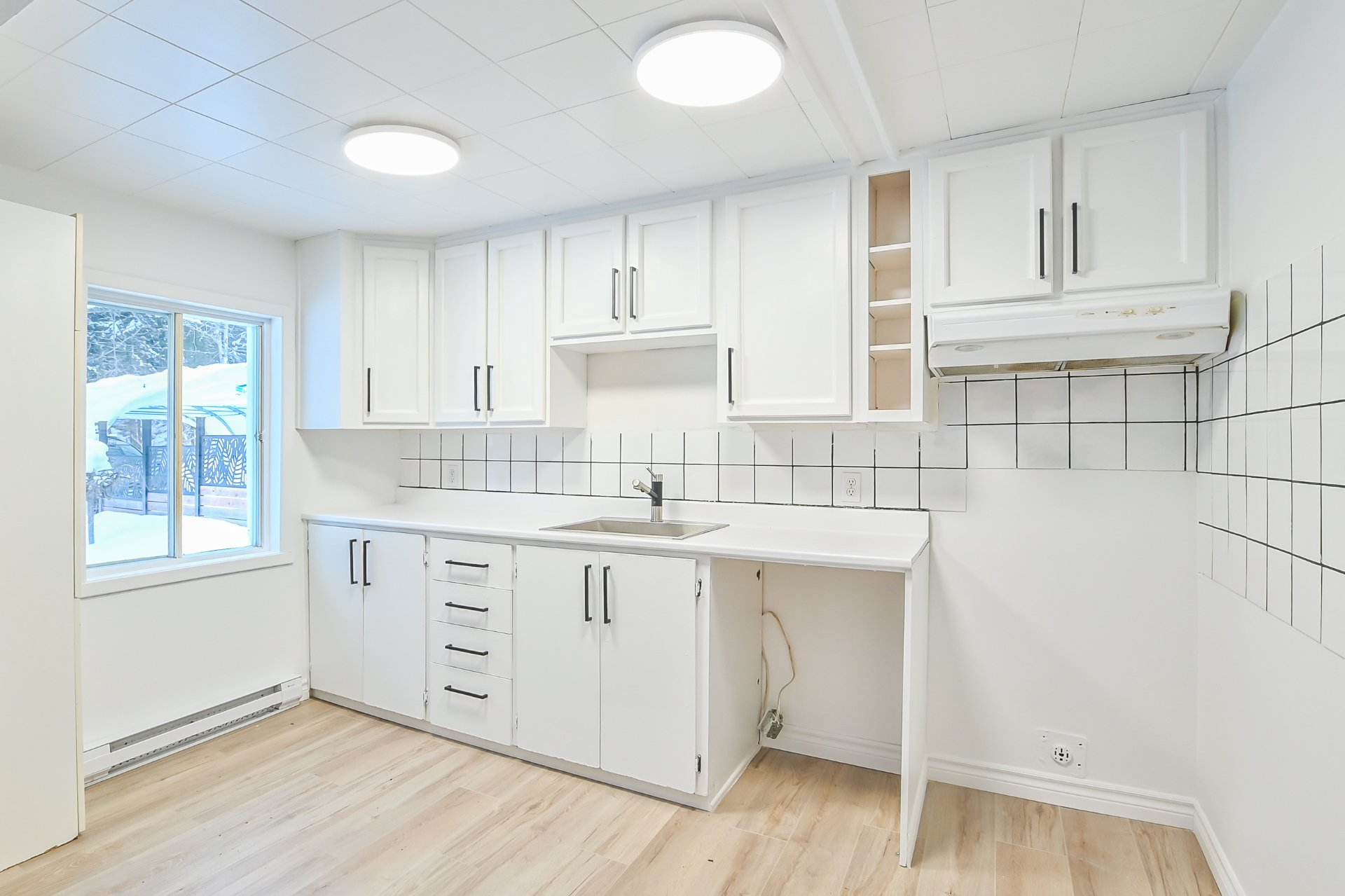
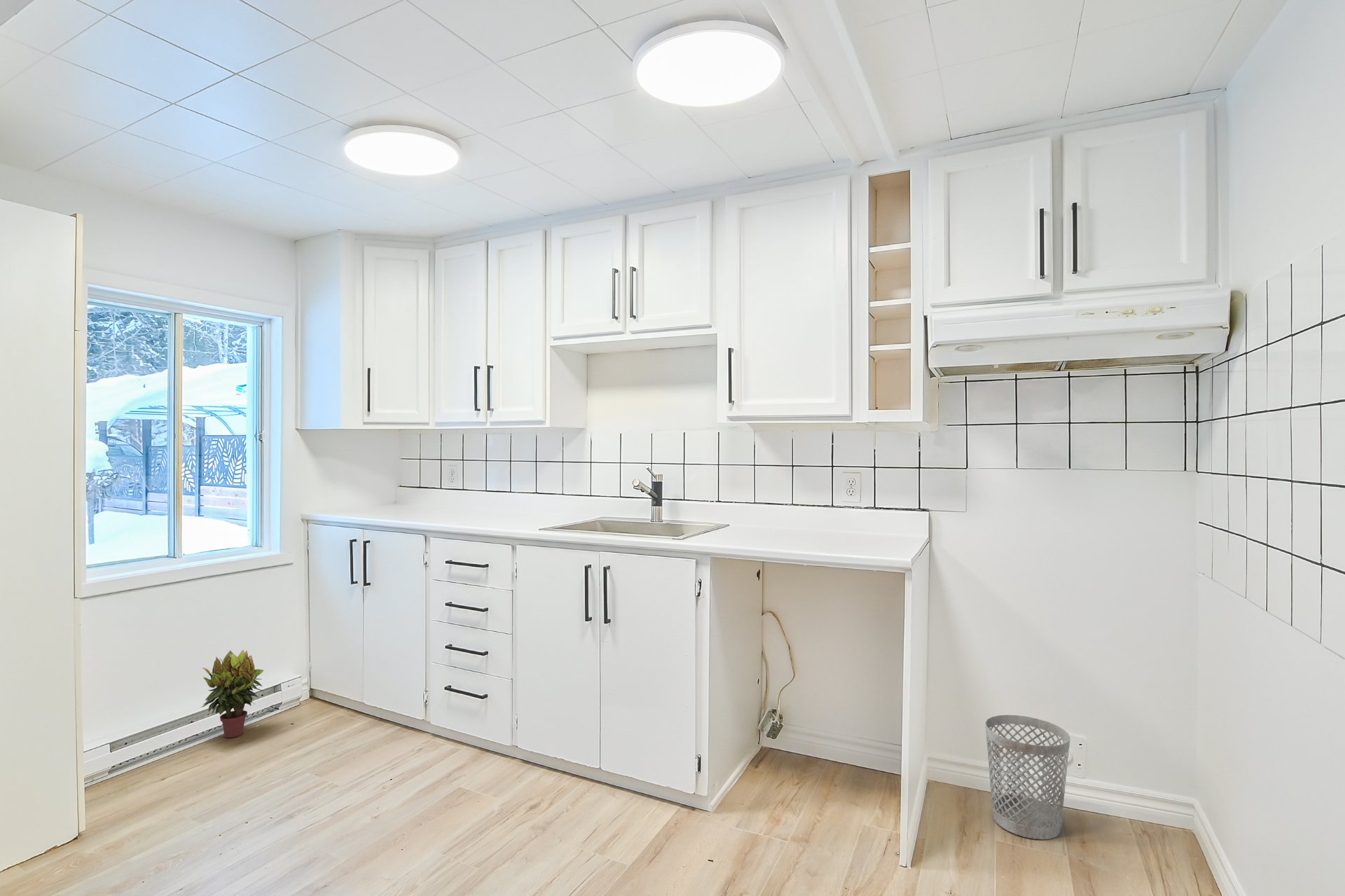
+ wastebasket (1025, 776)
+ potted plant (235, 692)
